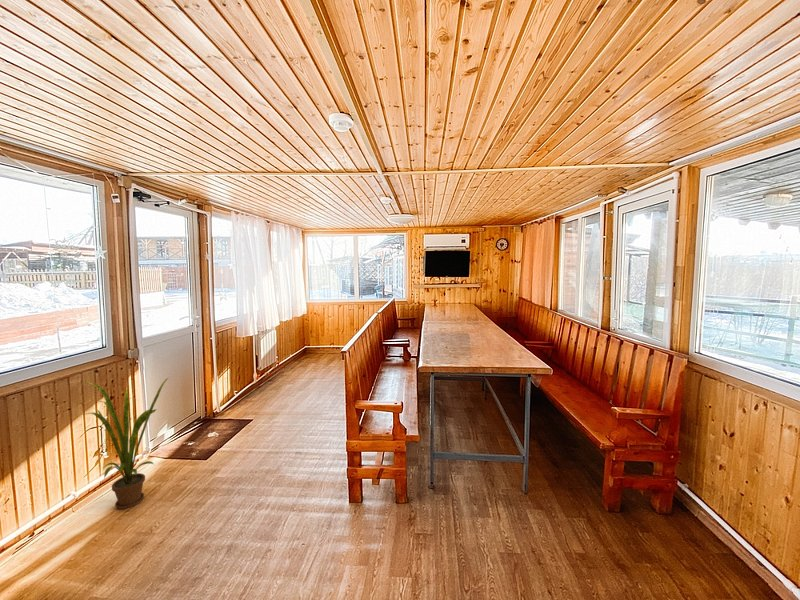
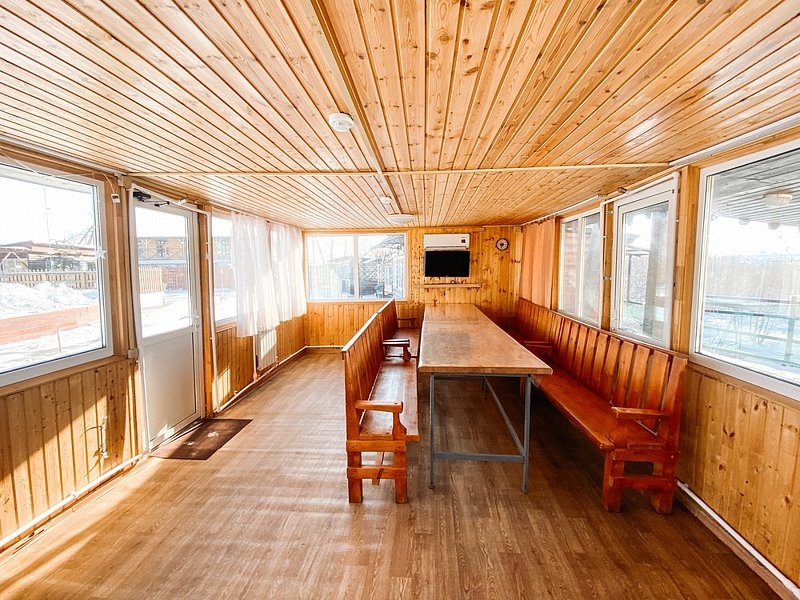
- house plant (118, 444)
